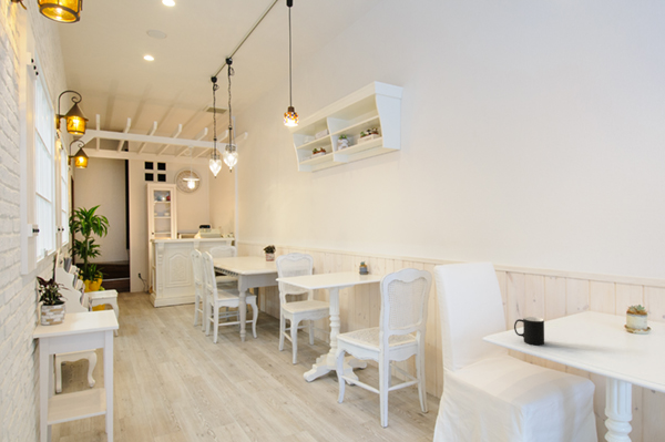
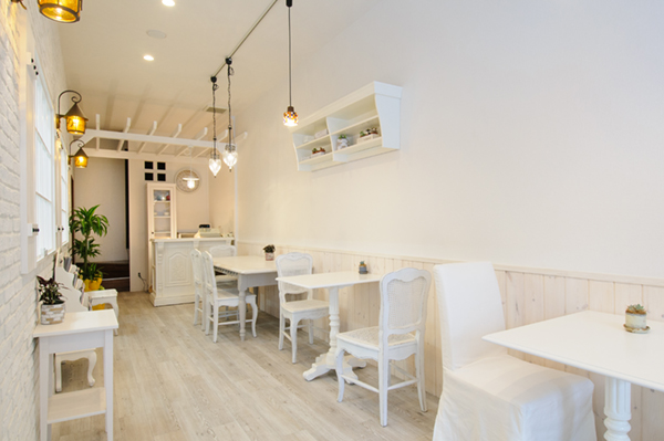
- cup (529, 329)
